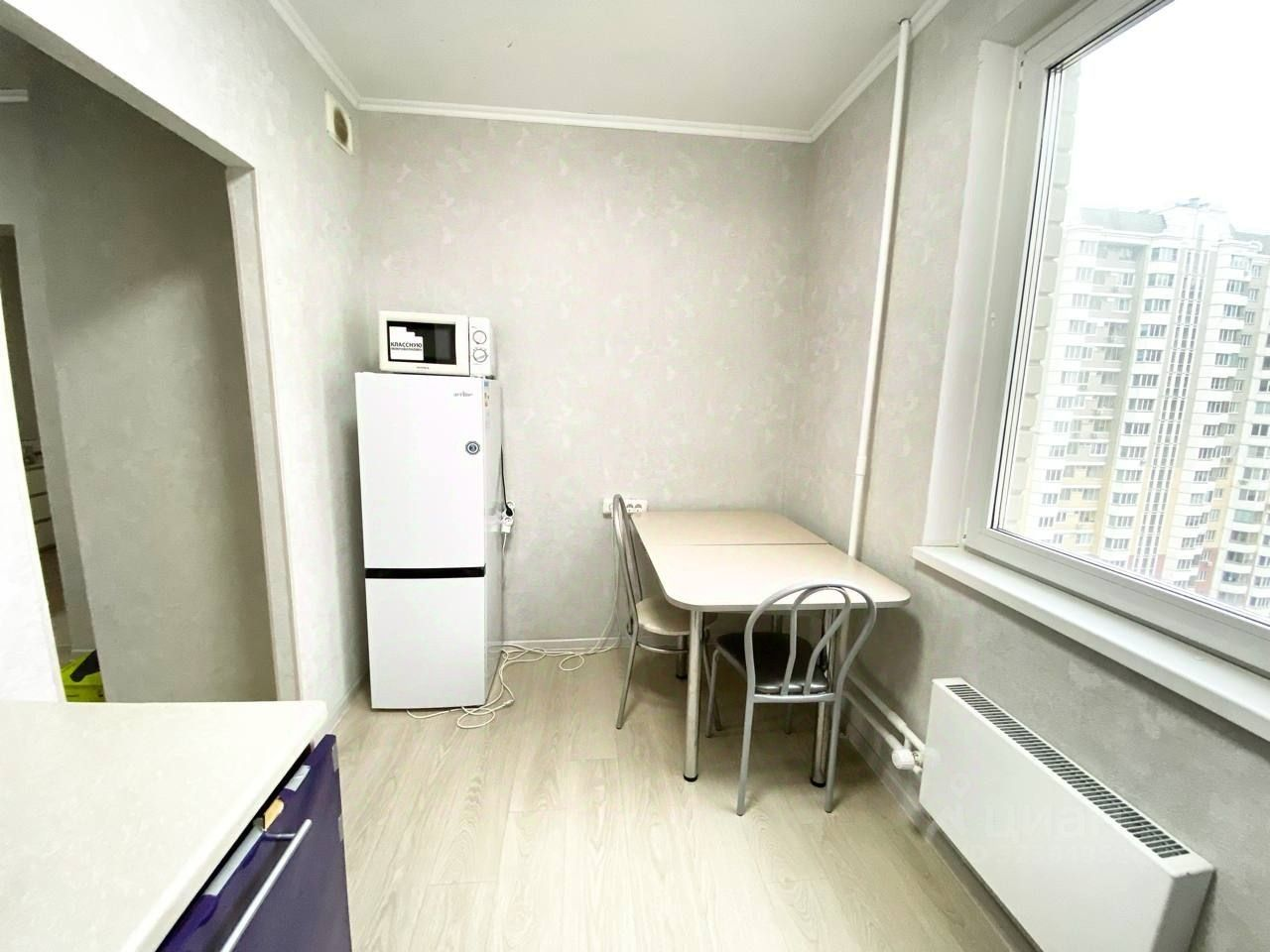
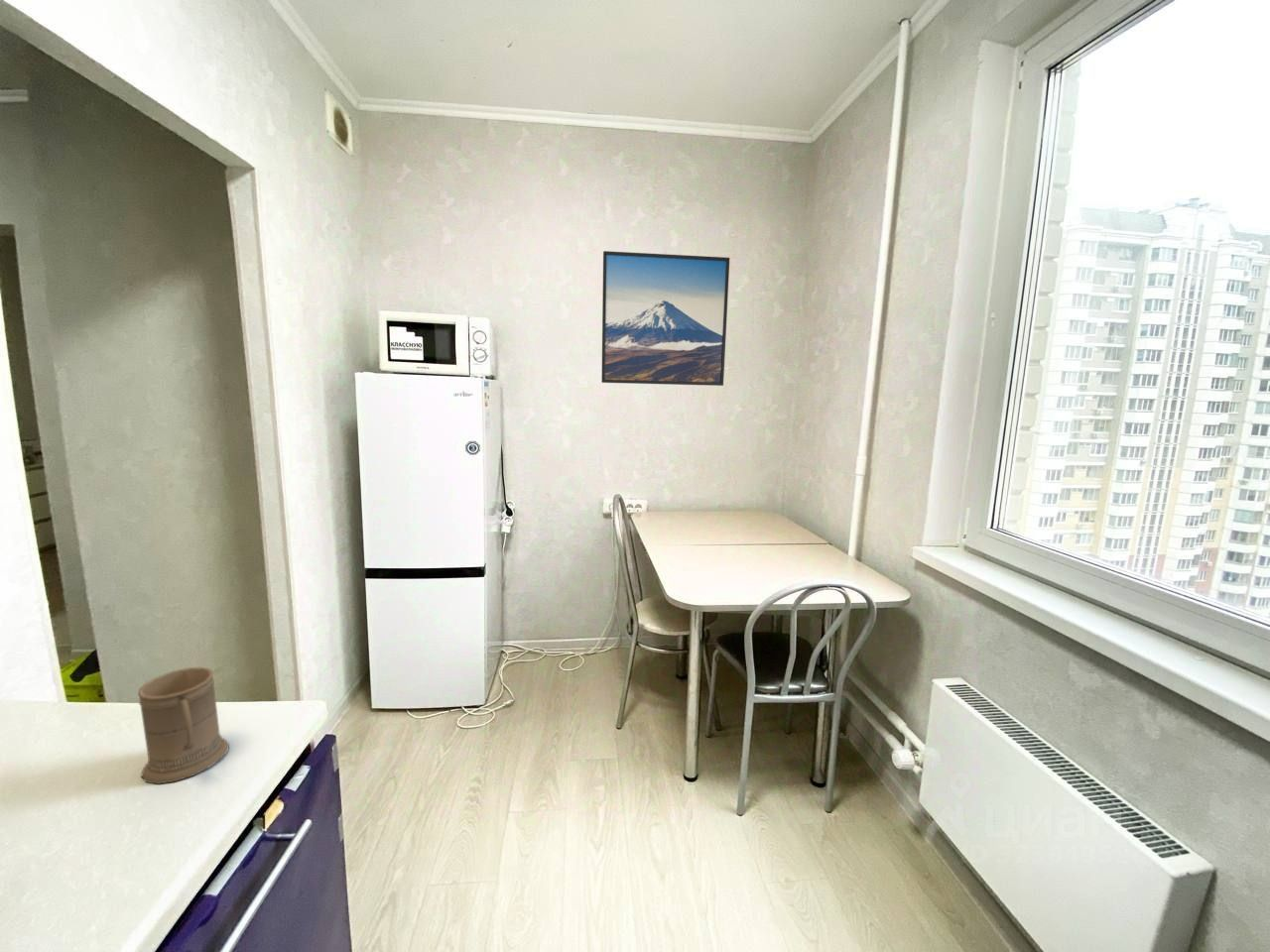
+ mug (184, 725)
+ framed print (665, 320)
